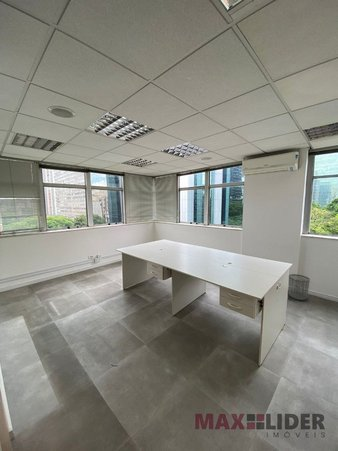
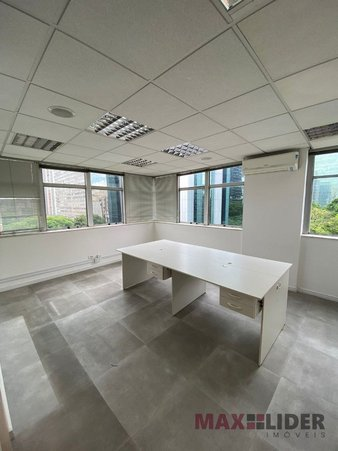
- waste bin (298, 286)
